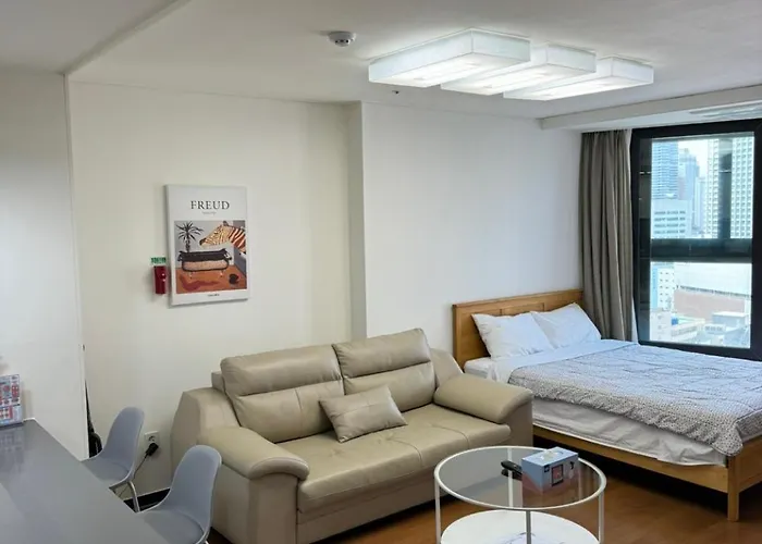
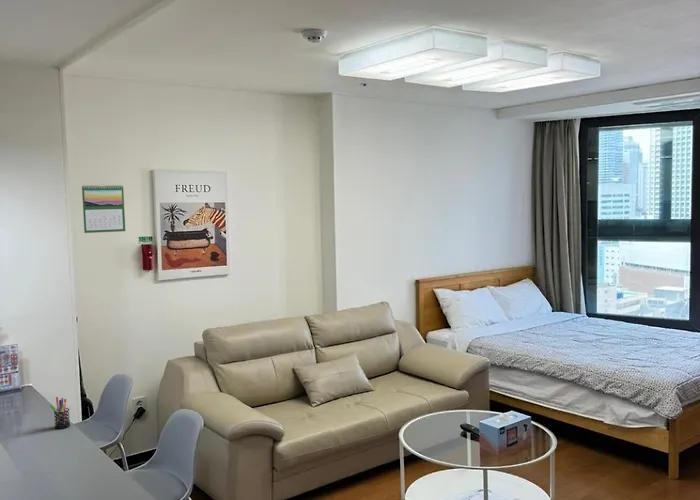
+ calendar (104, 208)
+ pen holder (59, 412)
